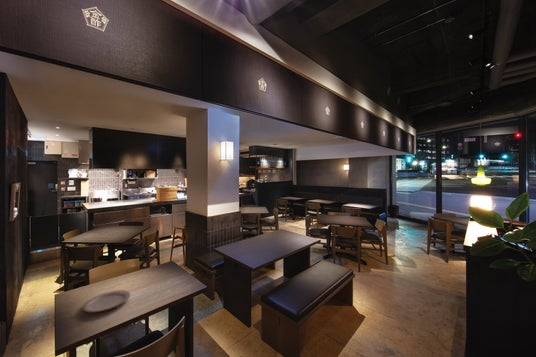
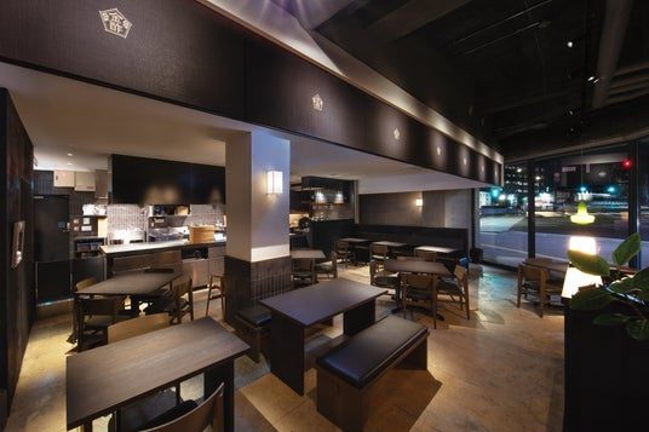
- plate (107, 301)
